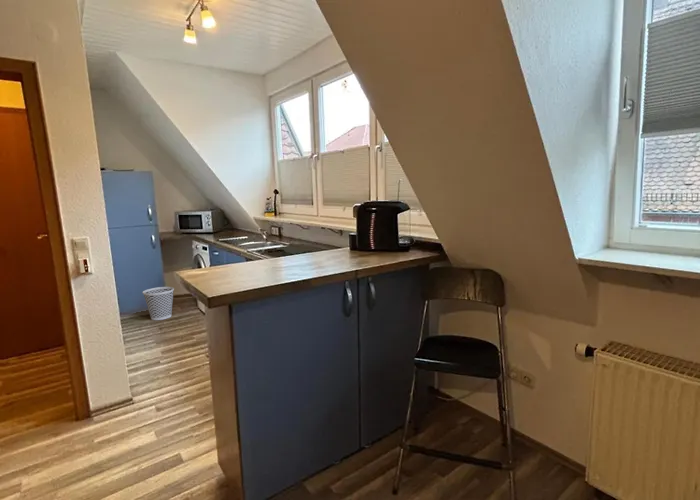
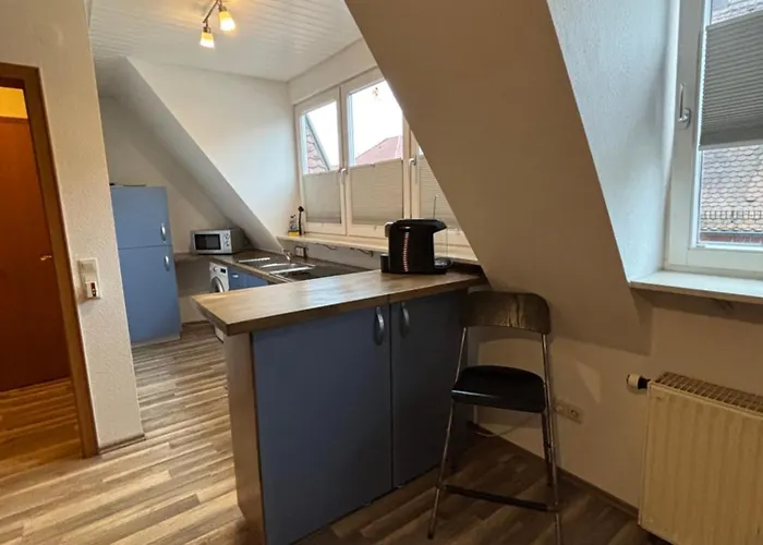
- wastebasket (160, 303)
